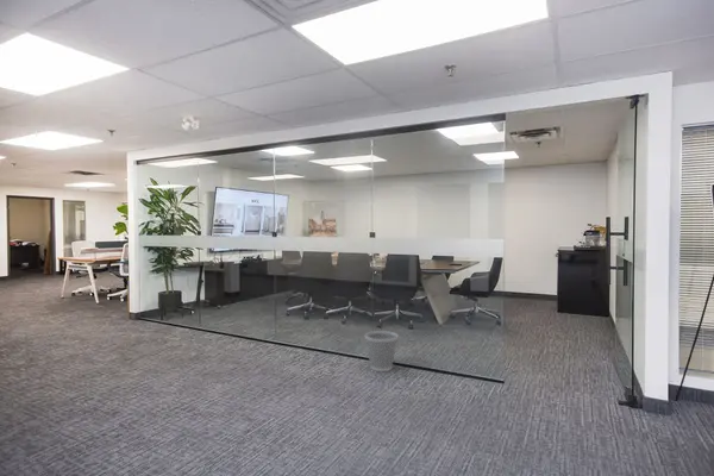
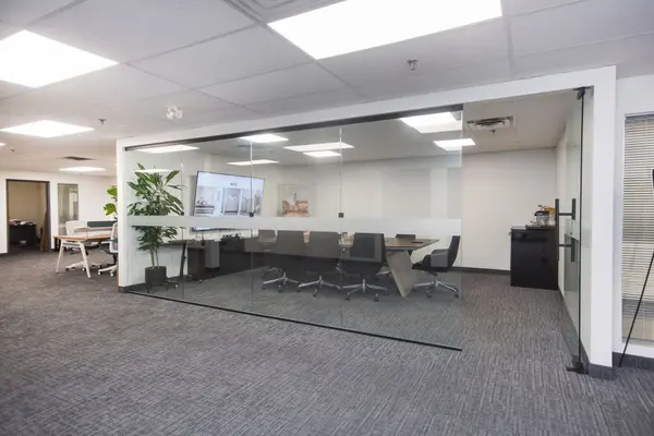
- wastebasket (381, 351)
